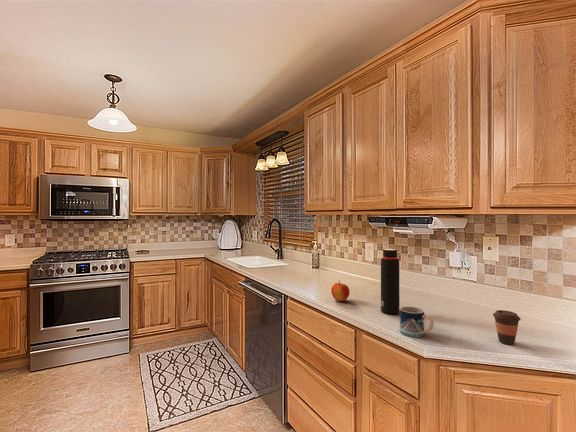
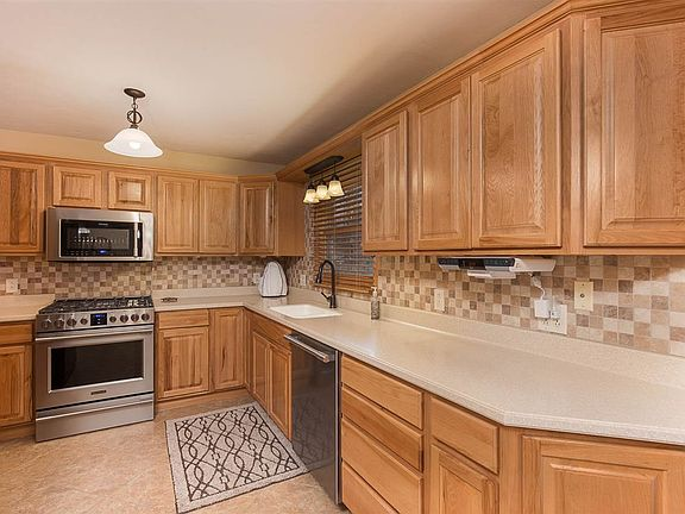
- mug (416, 322)
- apple (340, 290)
- coffee cup (506, 327)
- water bottle (389, 280)
